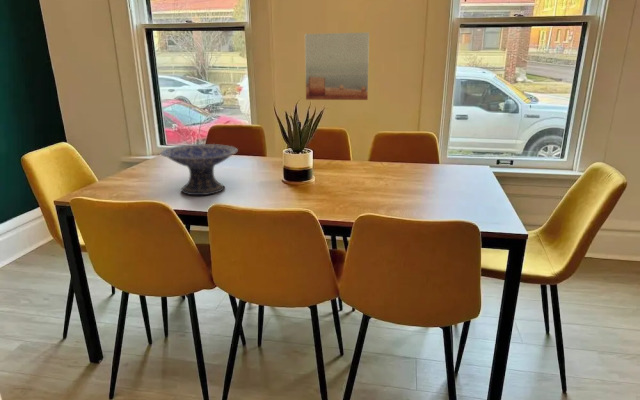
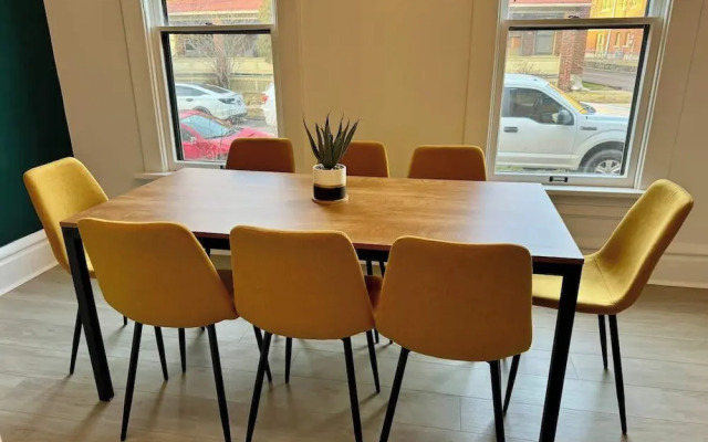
- decorative bowl (201, 169)
- wall art (336, 67)
